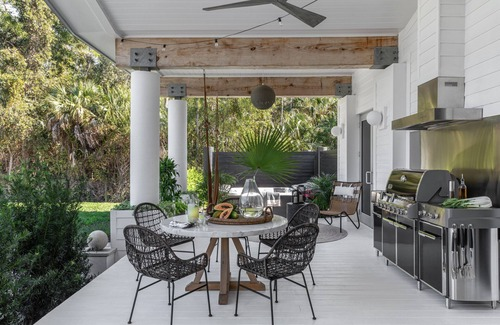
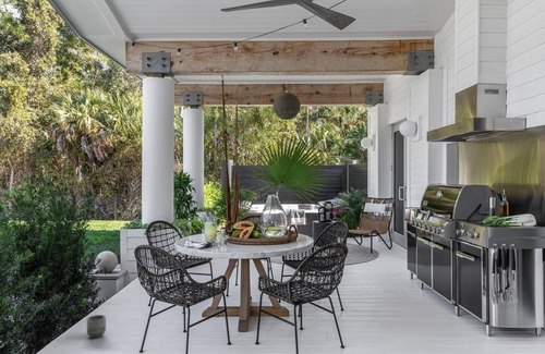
+ planter (96, 326)
